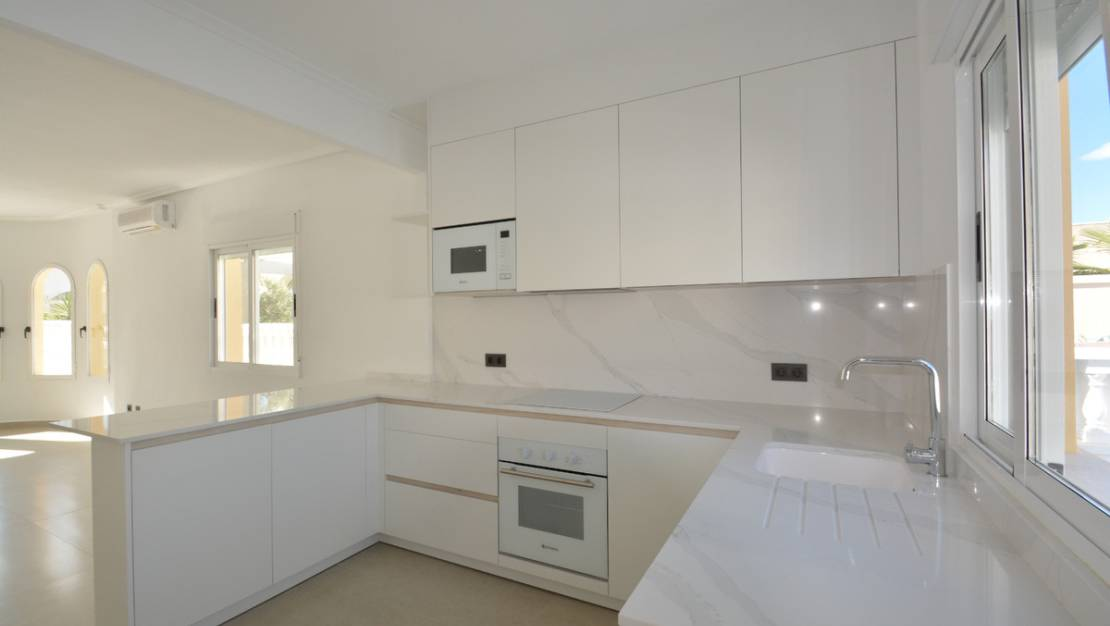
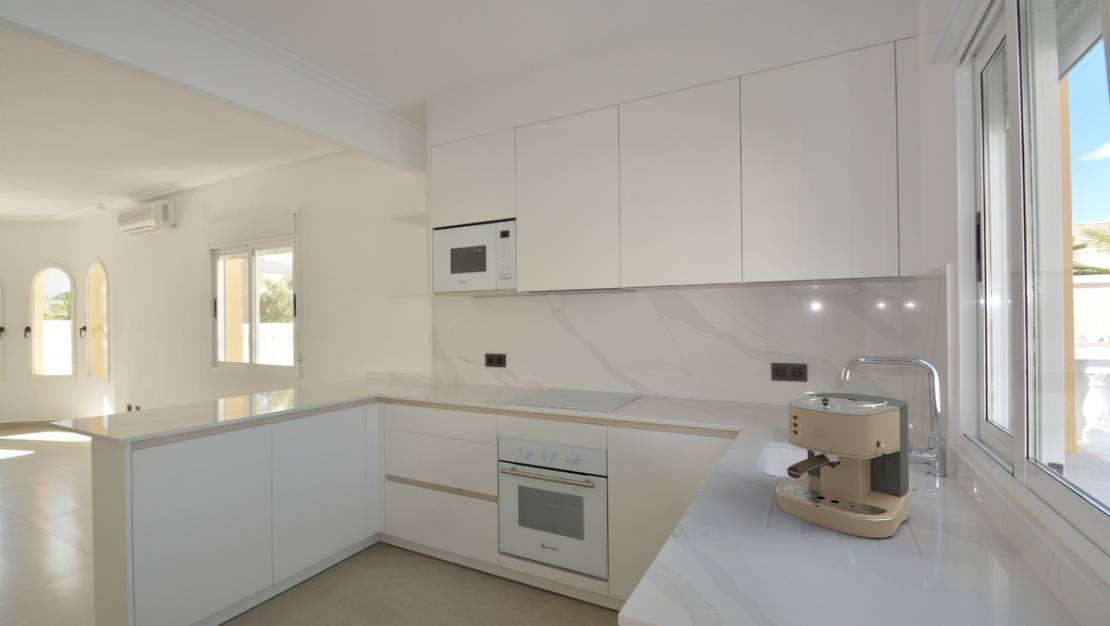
+ coffee maker (837, 454)
